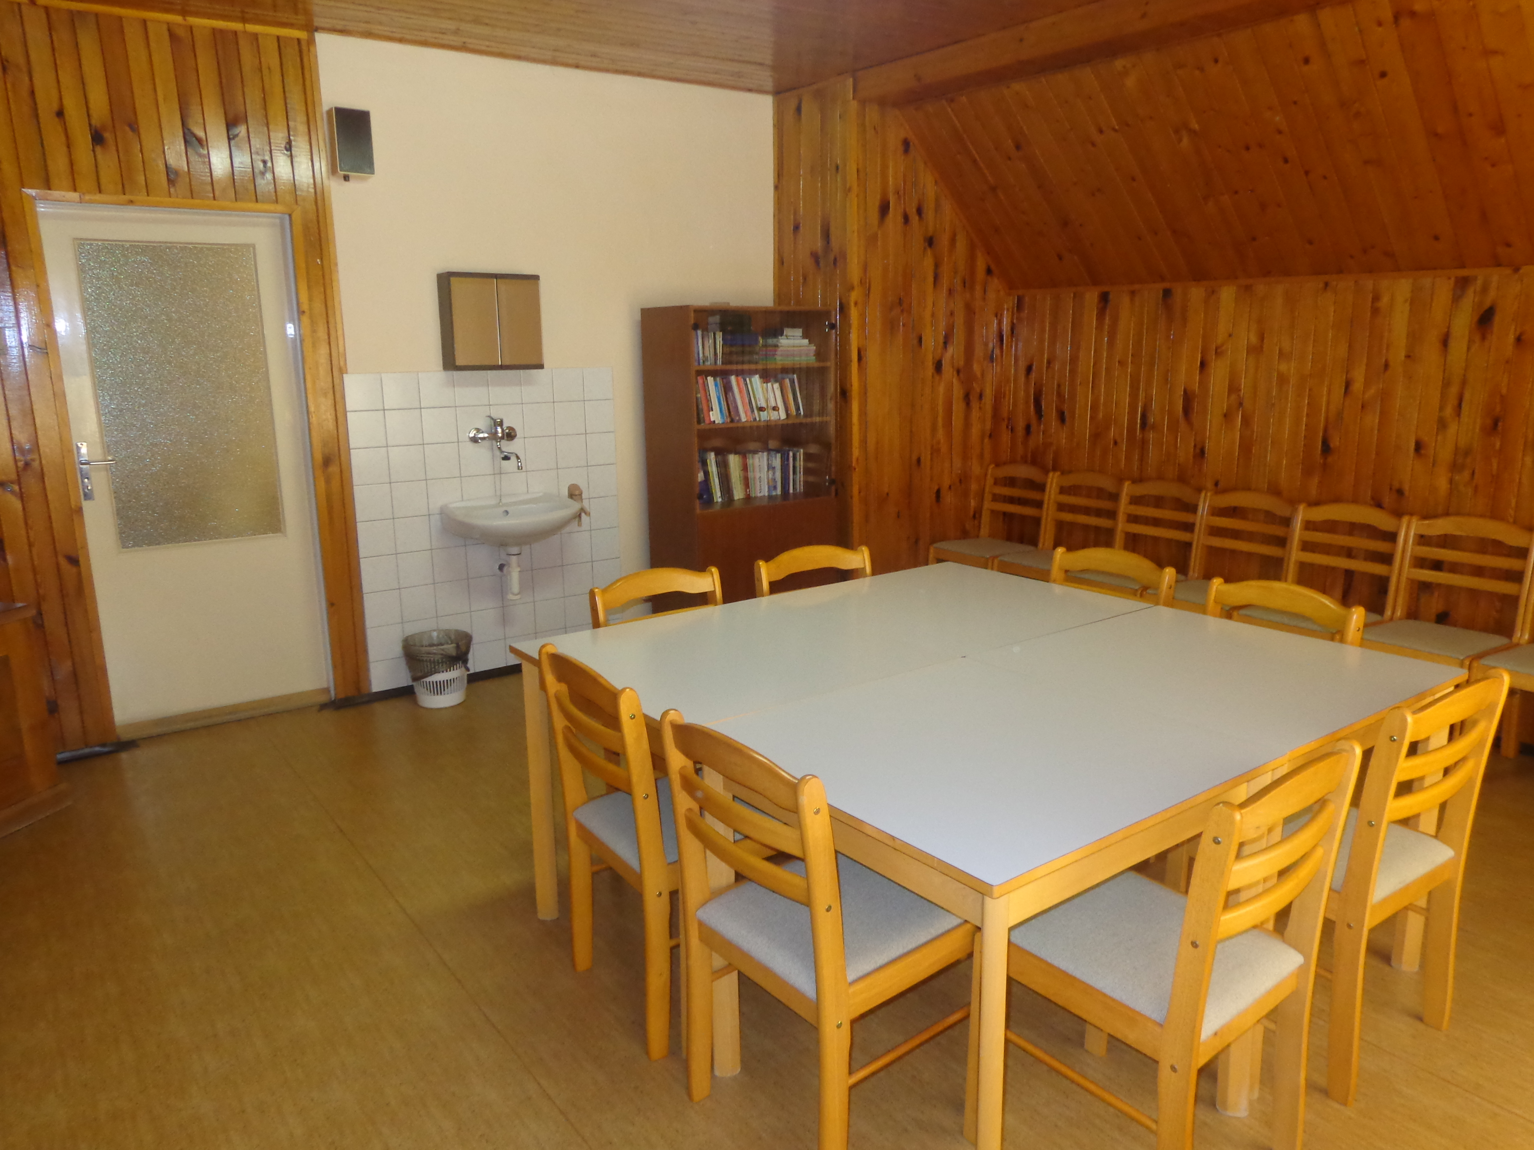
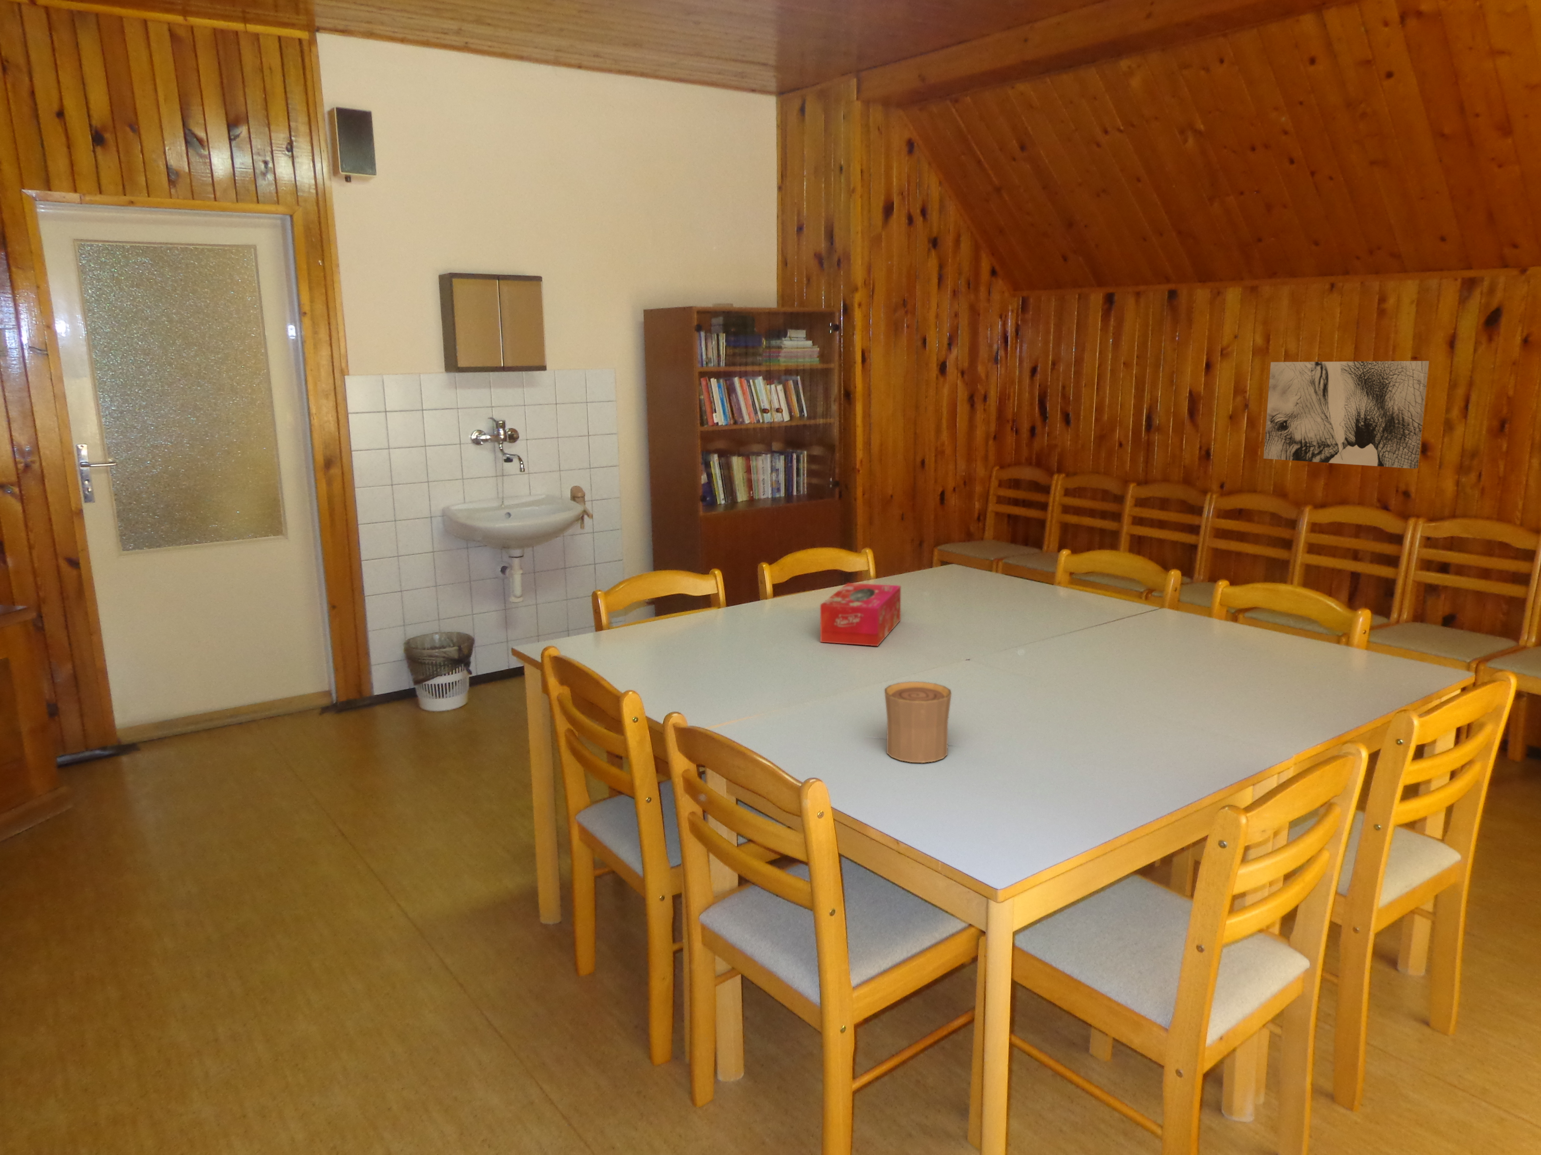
+ wall art (1341, 412)
+ cup (917, 722)
+ tissue box (862, 613)
